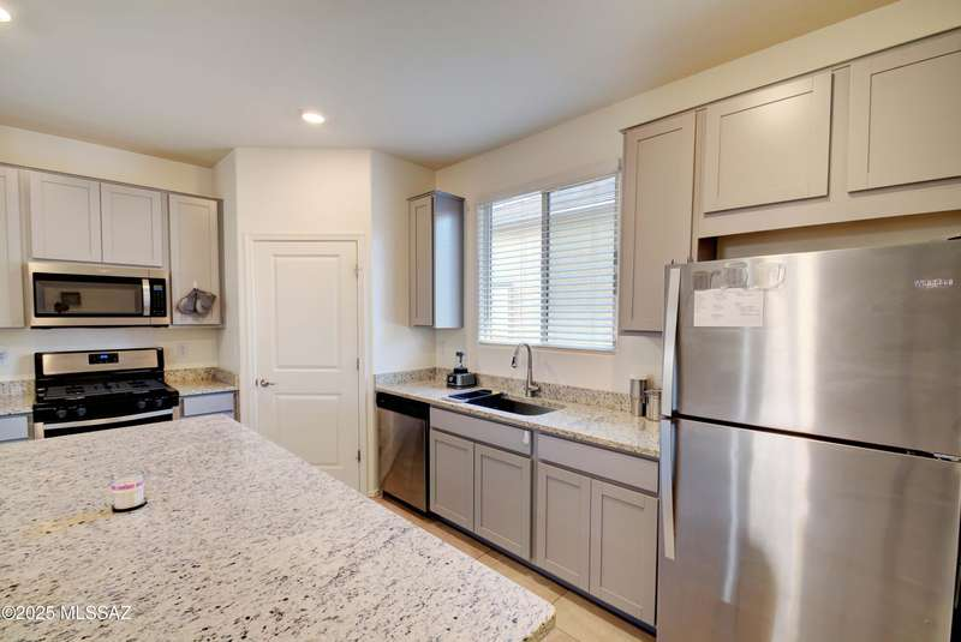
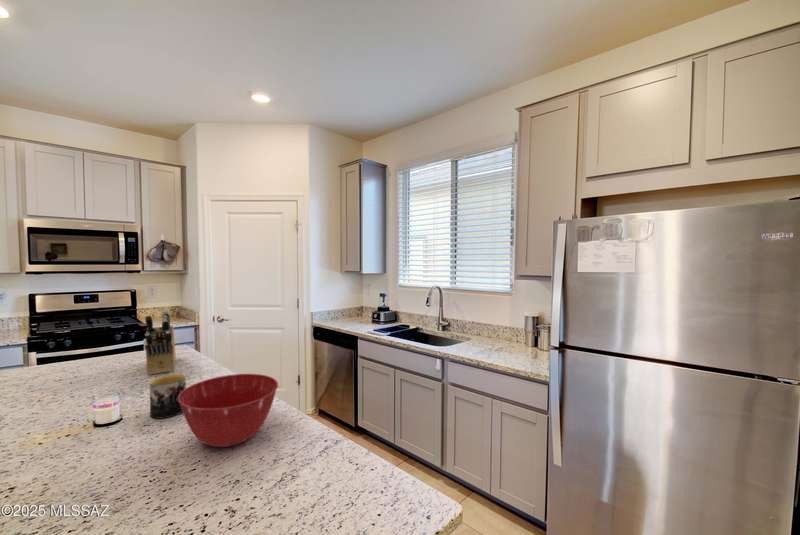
+ mug (171, 396)
+ mixing bowl (231, 411)
+ knife block (160, 338)
